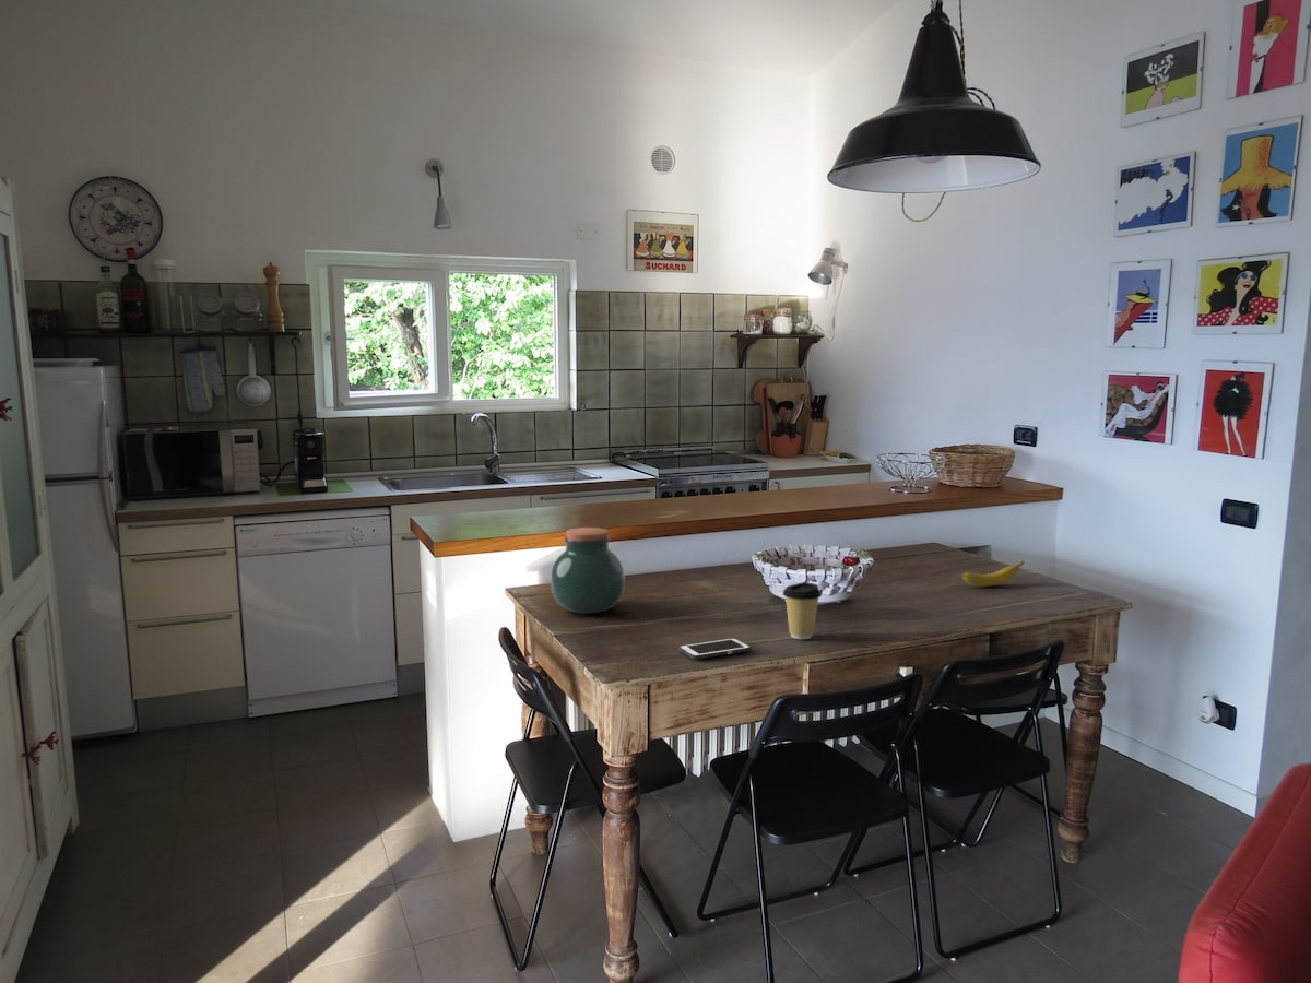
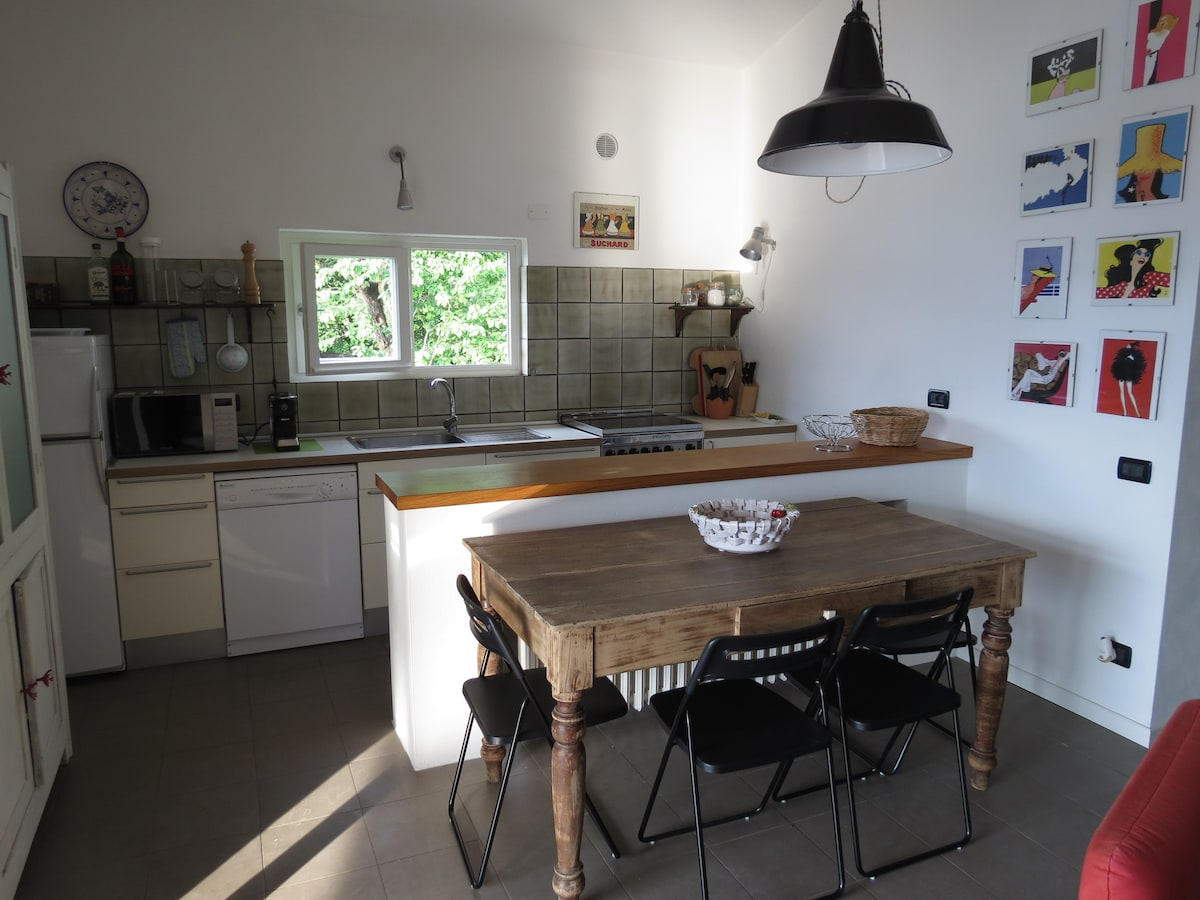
- jar (587, 570)
- banana (993, 573)
- cell phone (714, 648)
- coffee cup (801, 611)
